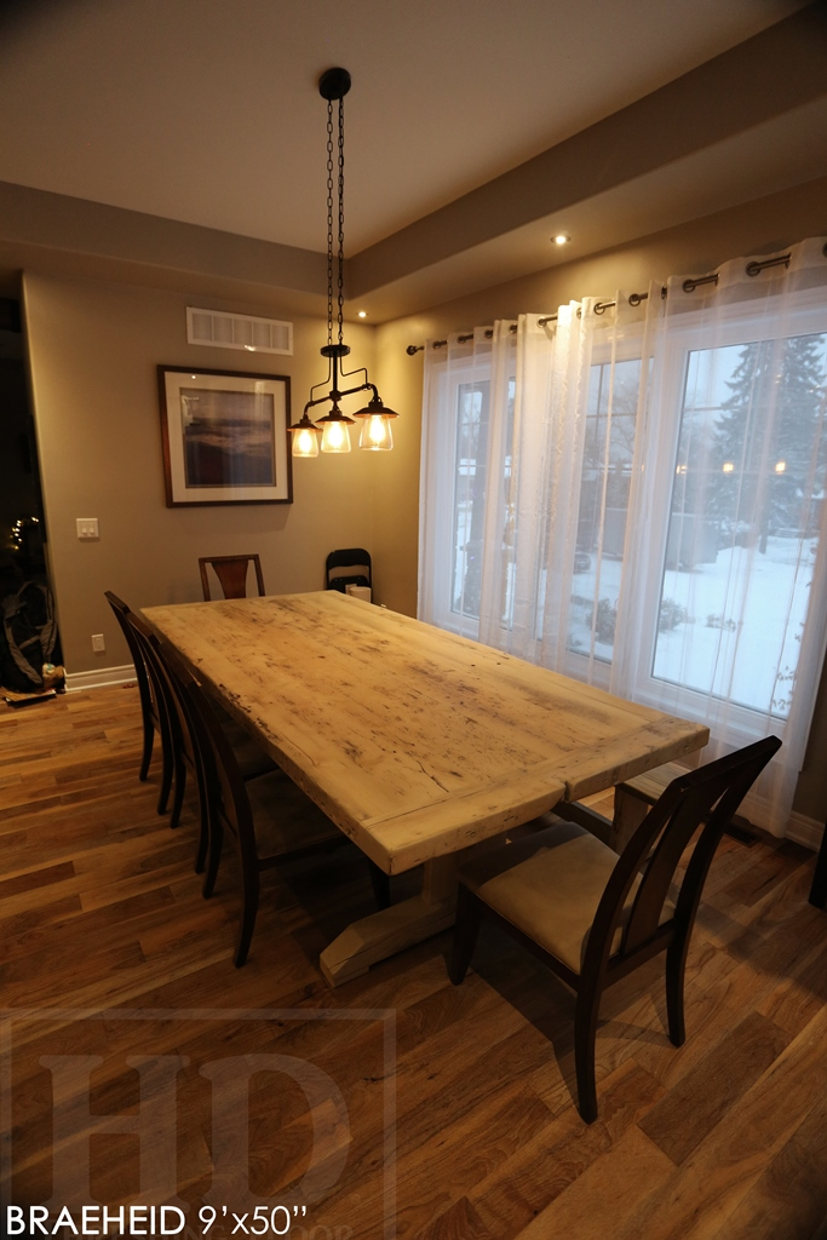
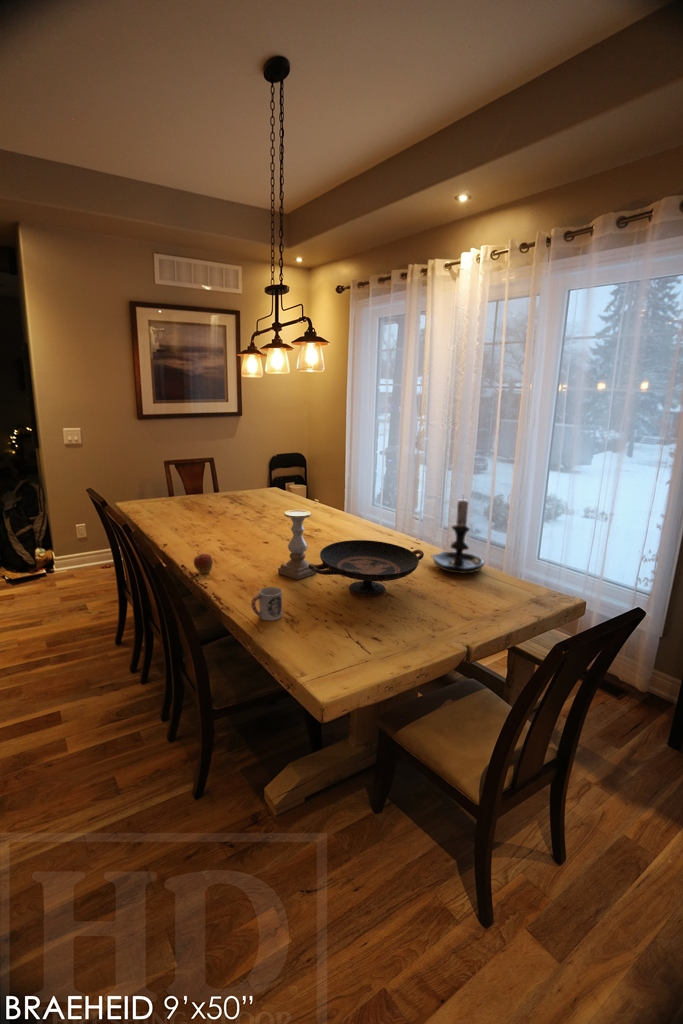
+ candle holder (459, 531)
+ cup (266, 604)
+ fruit (203, 562)
+ candle holder (297, 543)
+ decorative bowl (368, 572)
